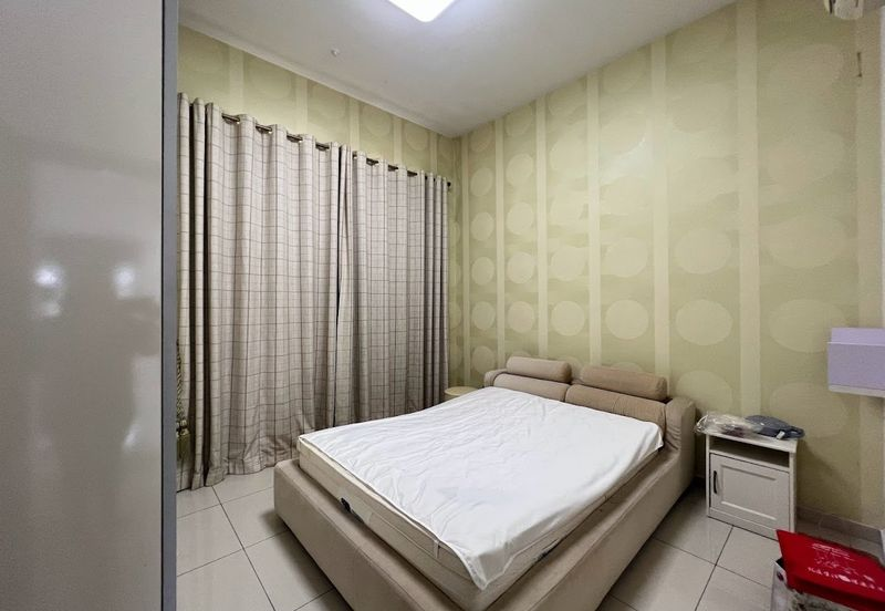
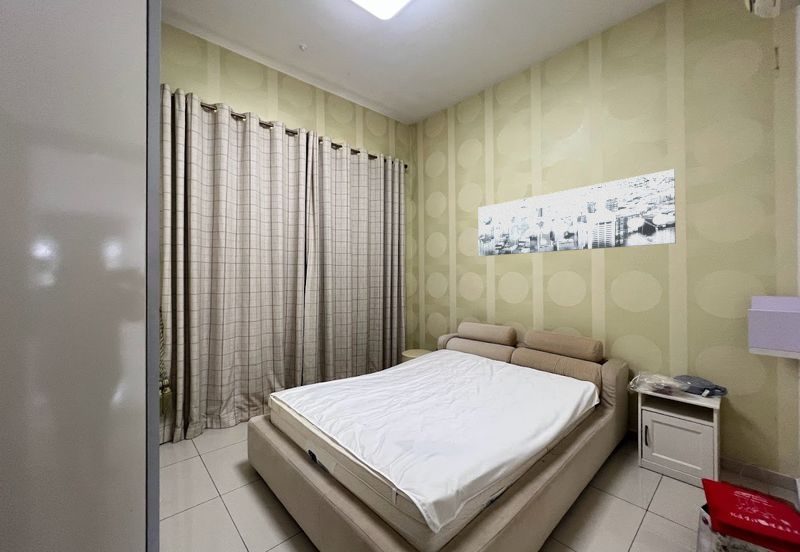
+ wall art (556, 221)
